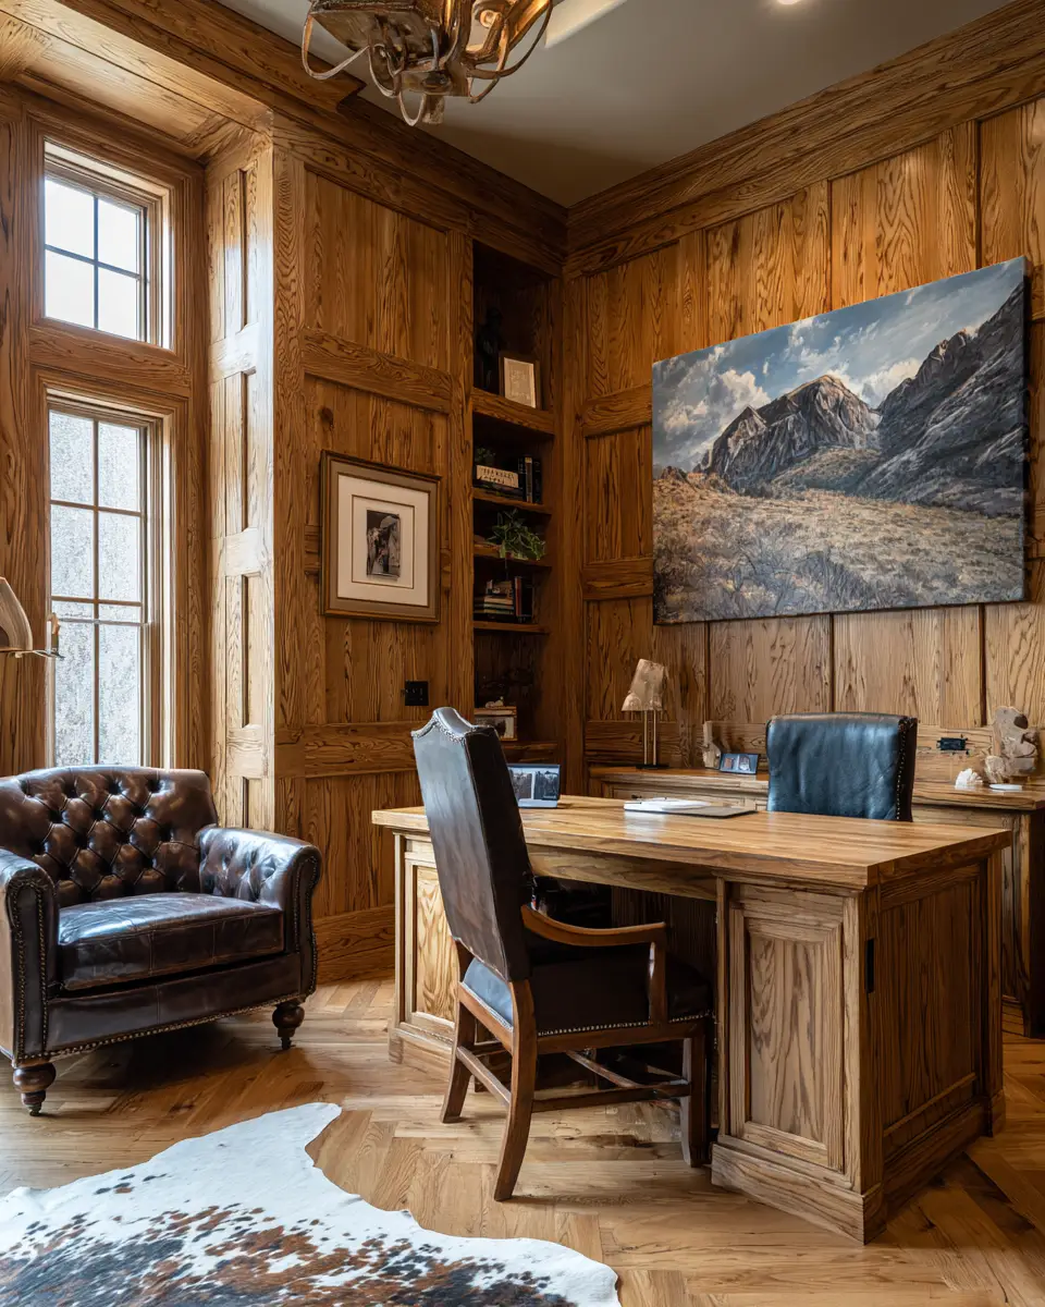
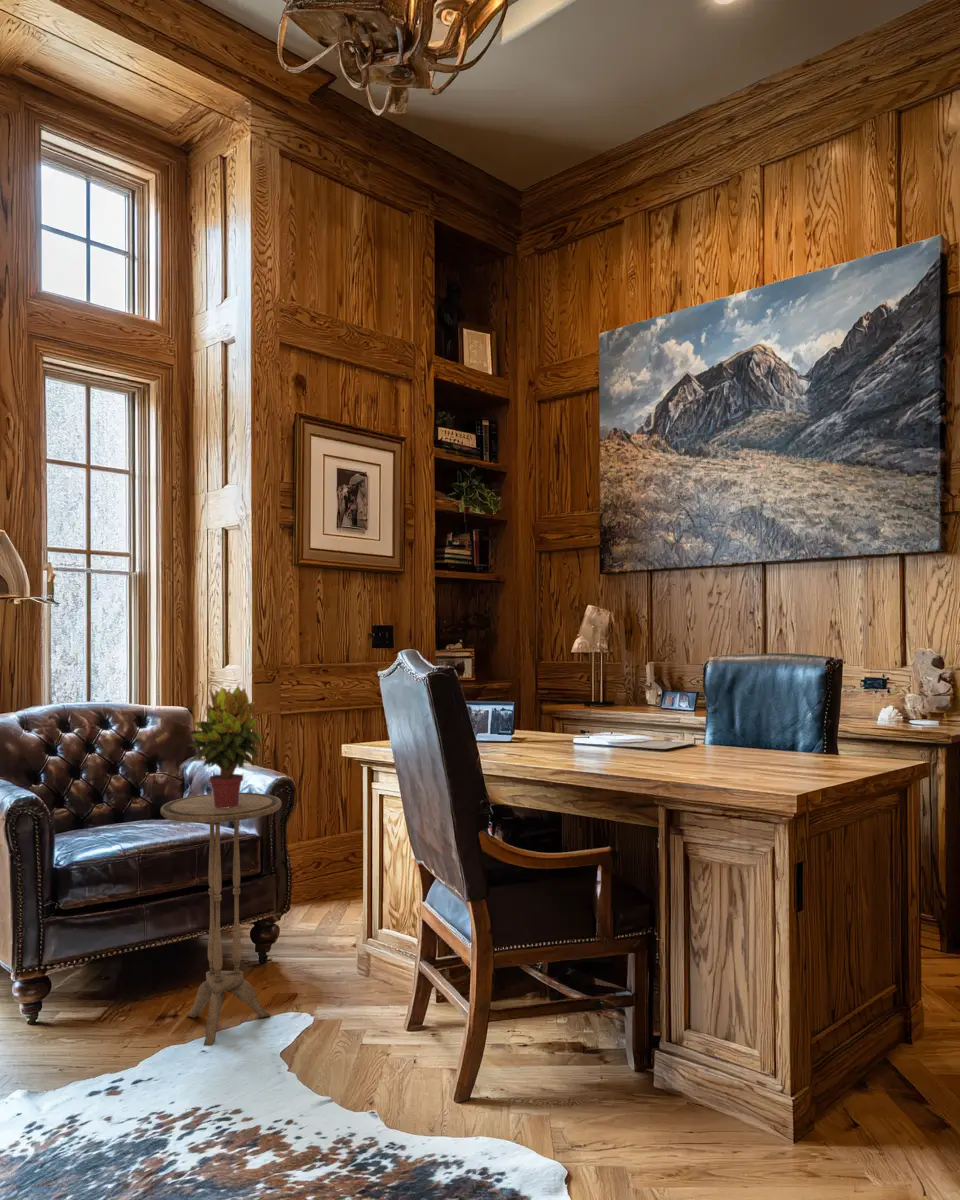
+ potted plant (228, 745)
+ side table (219, 914)
